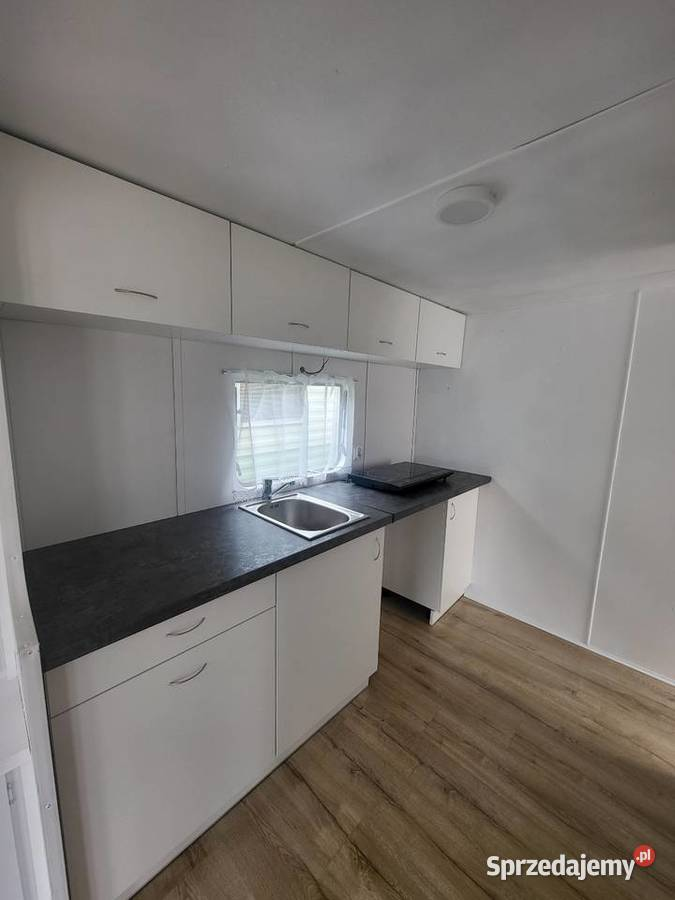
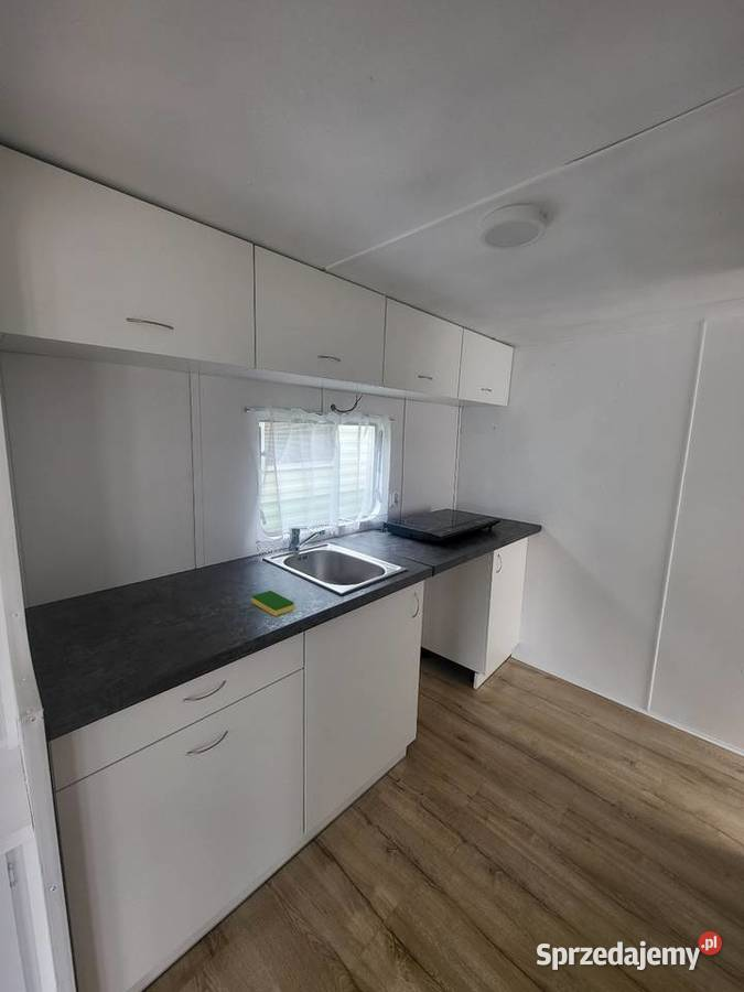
+ dish sponge (272, 602)
